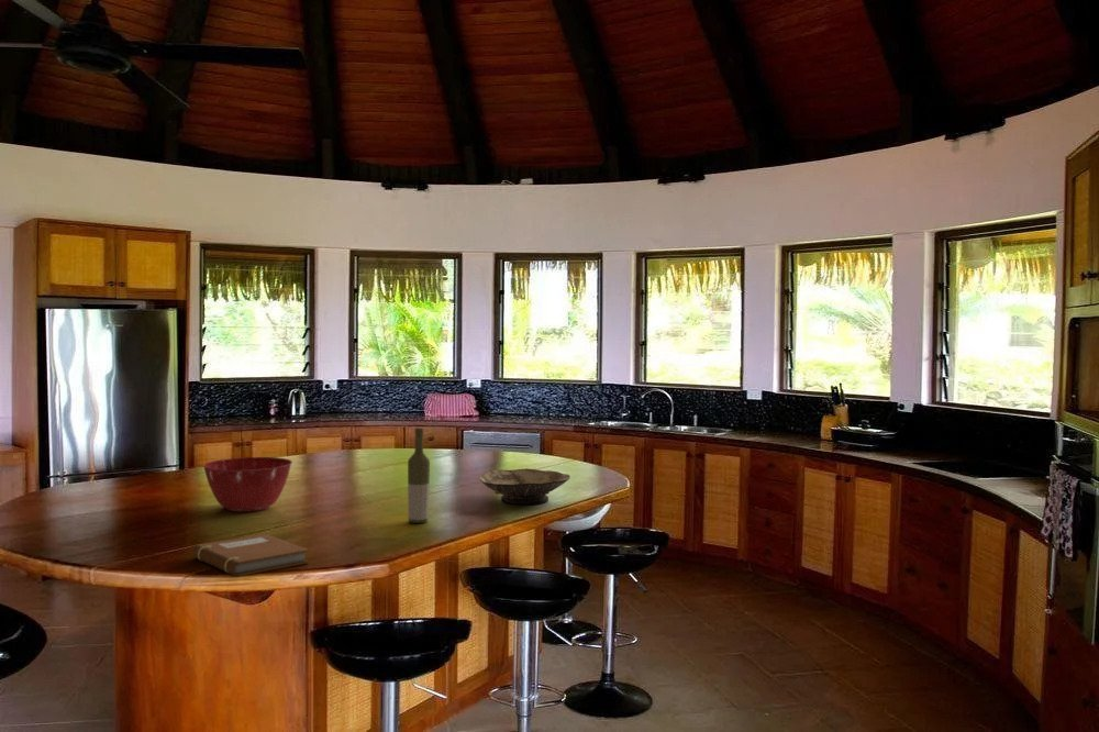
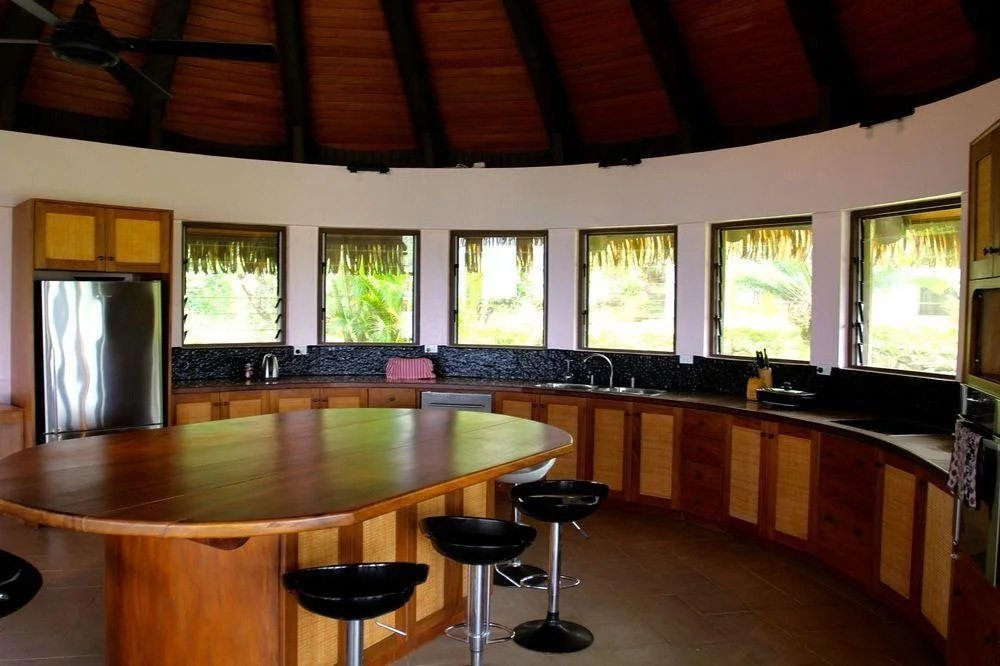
- bottle (418, 475)
- bowl (524, 487)
- mixing bowl (247, 485)
- notebook (248, 553)
